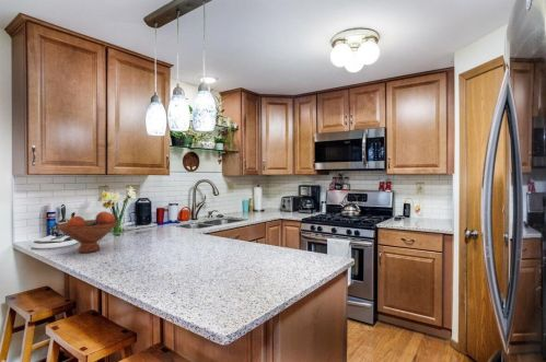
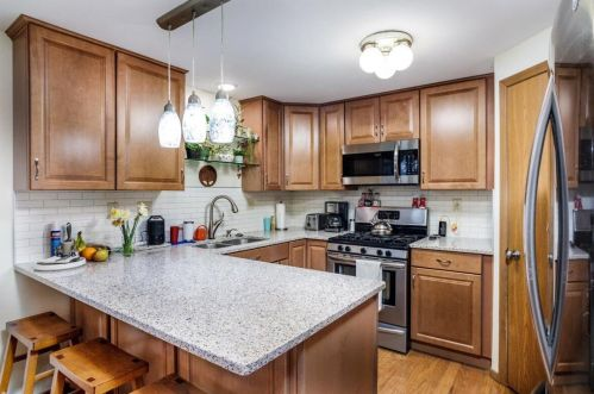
- fruit bowl (89, 231)
